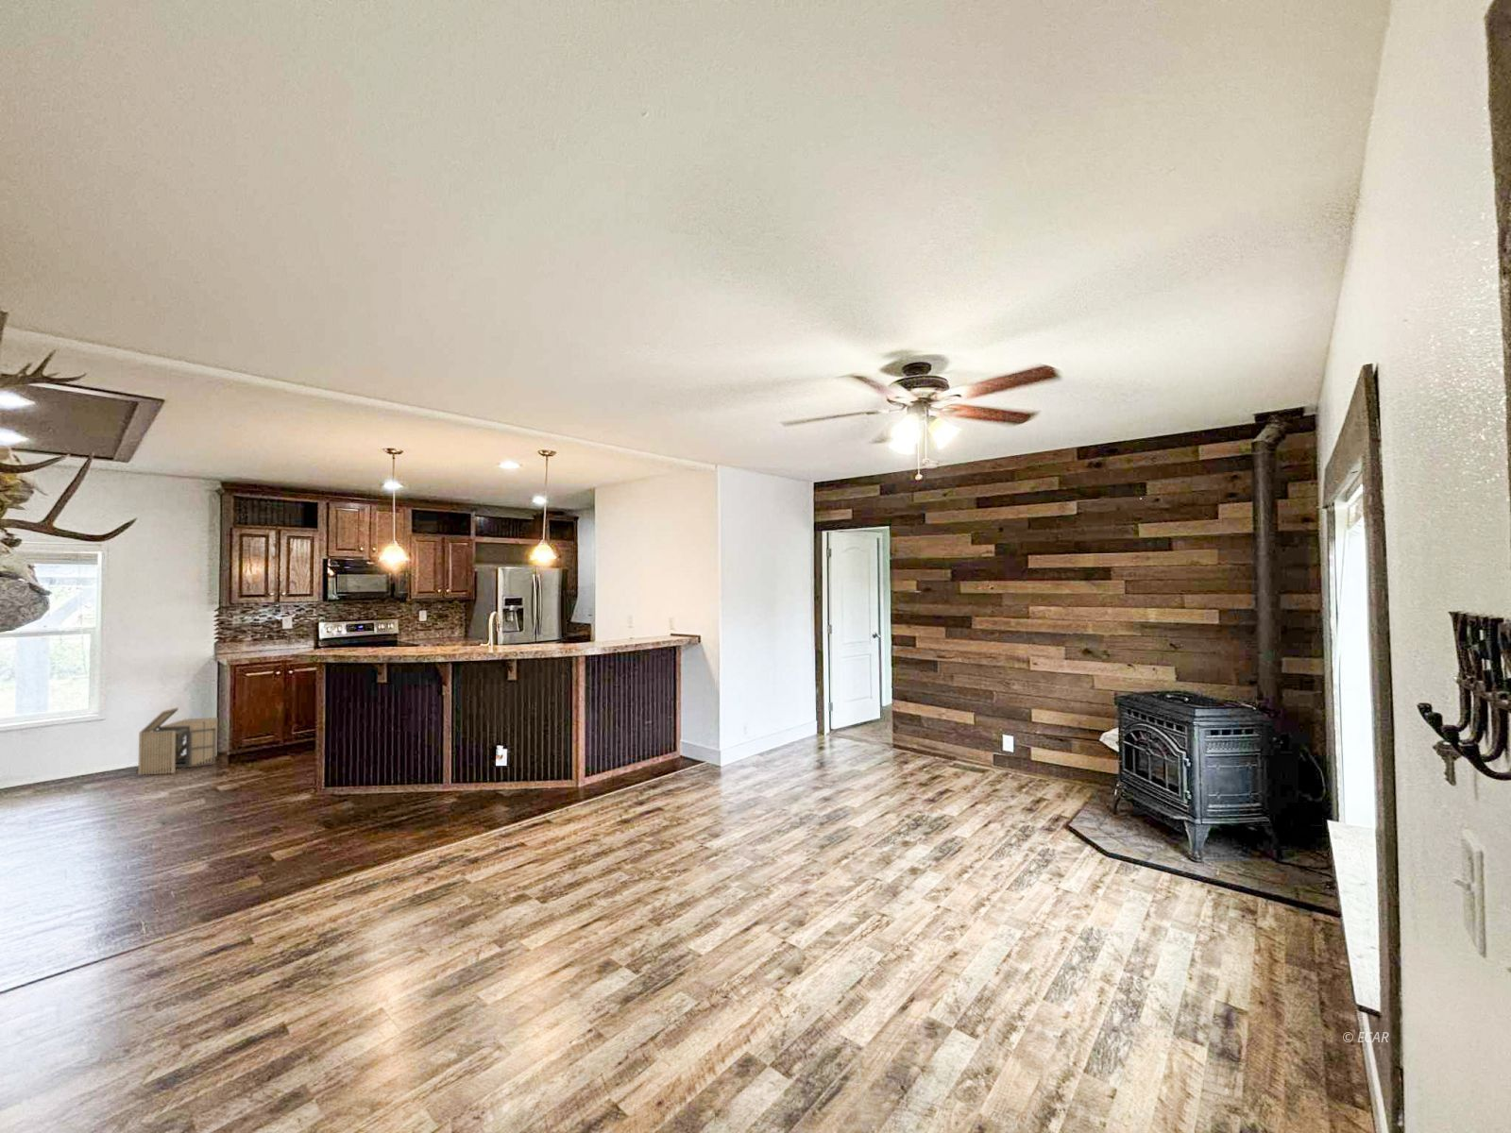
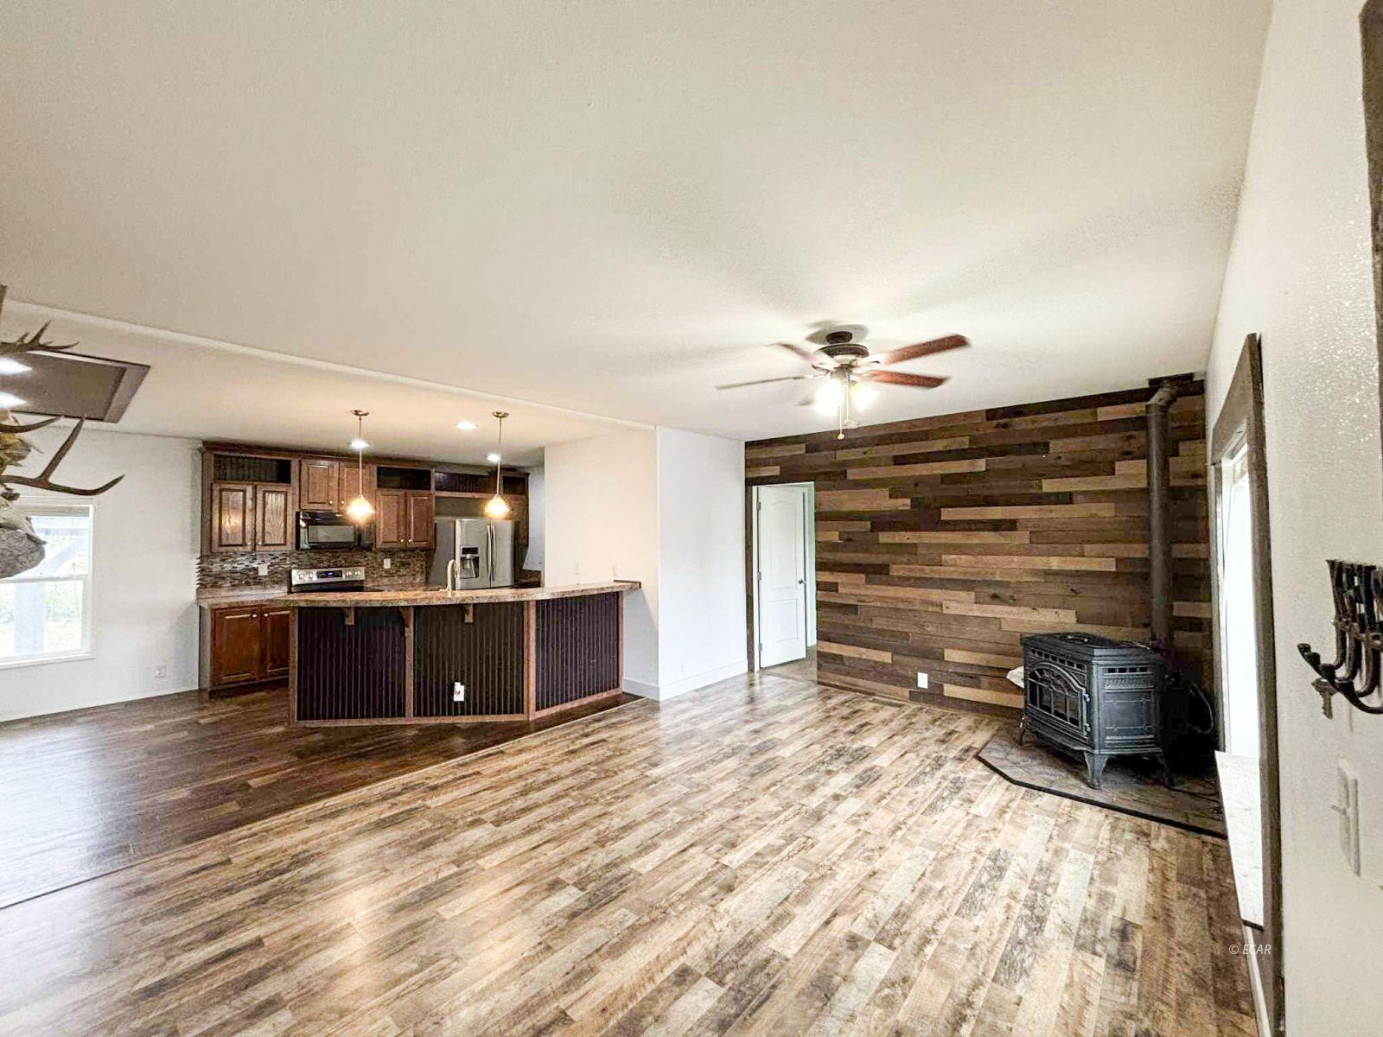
- storage bin (180, 734)
